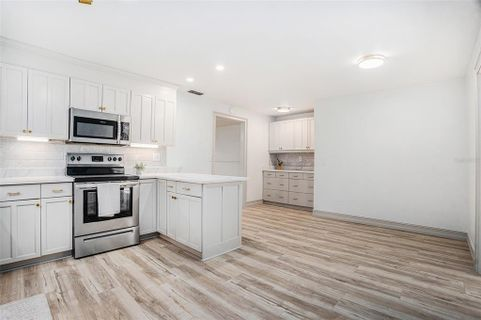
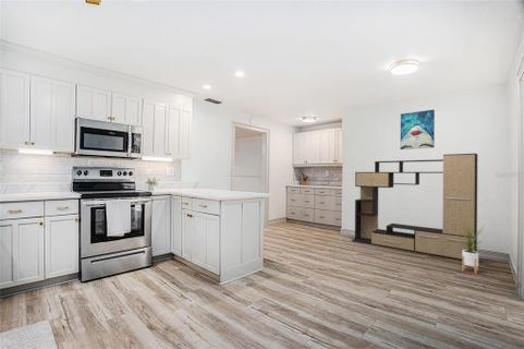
+ house plant (471, 245)
+ media console (407, 183)
+ wall art (416, 130)
